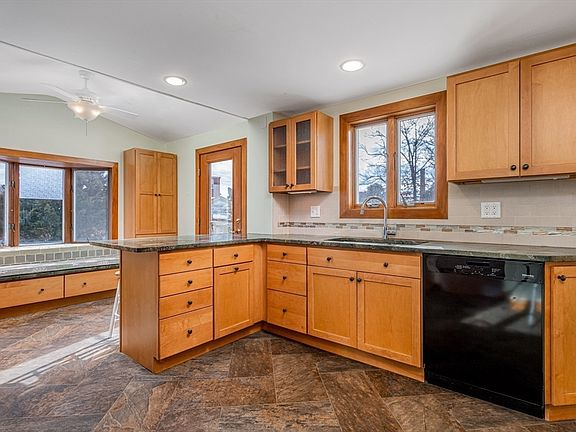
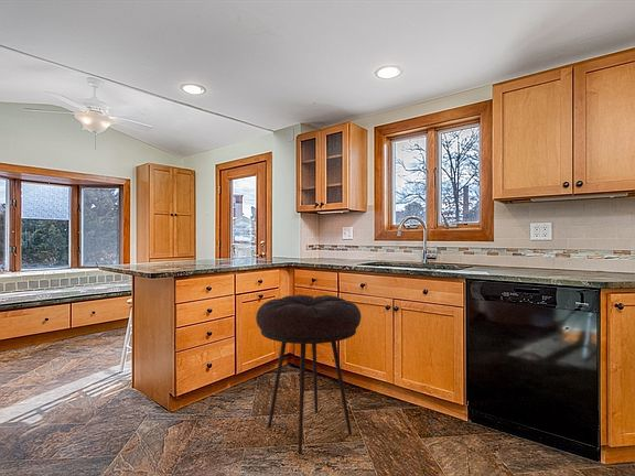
+ stool (304, 365)
